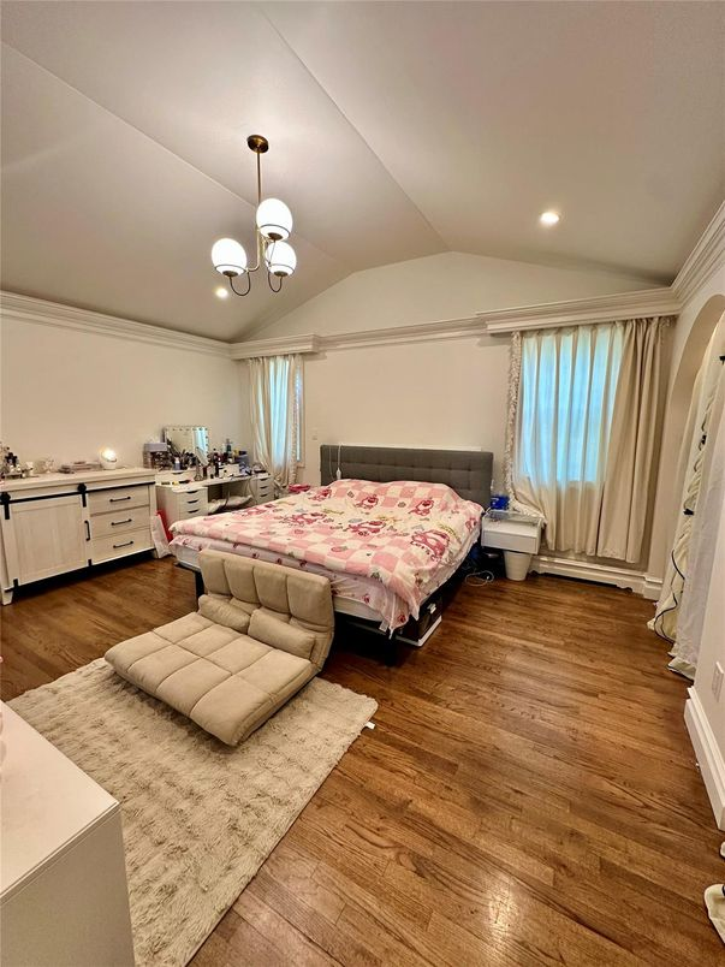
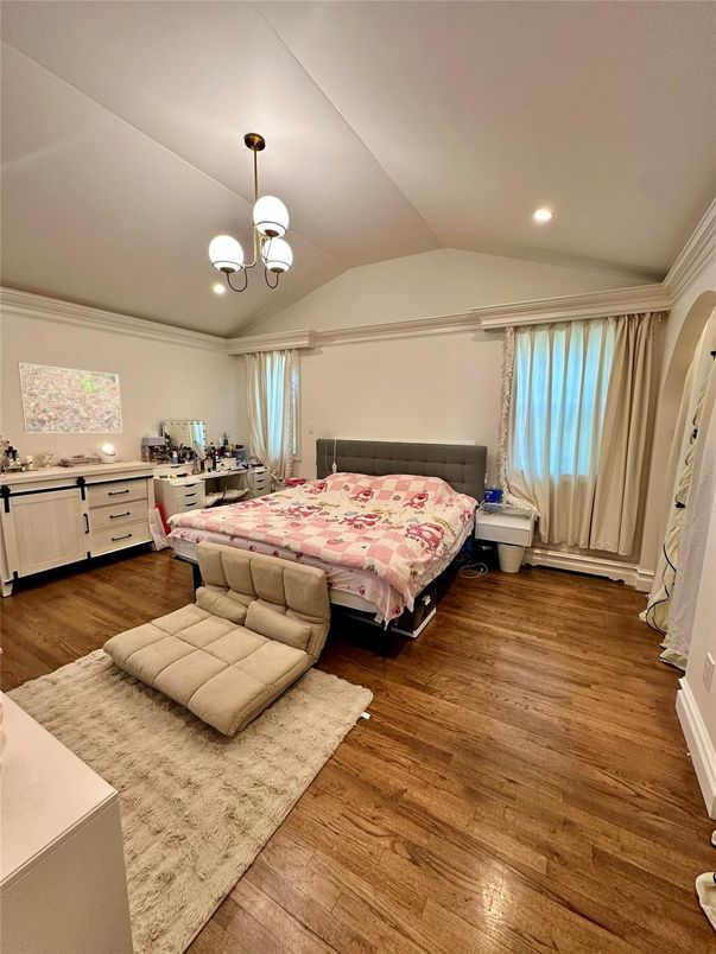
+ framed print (75, 401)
